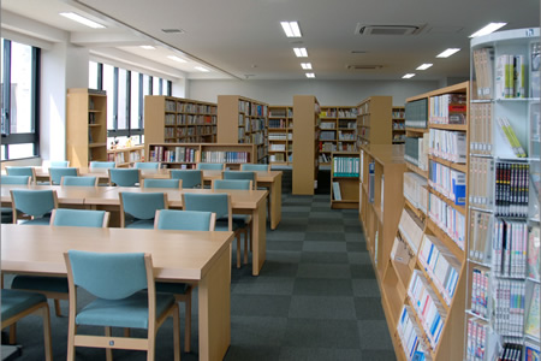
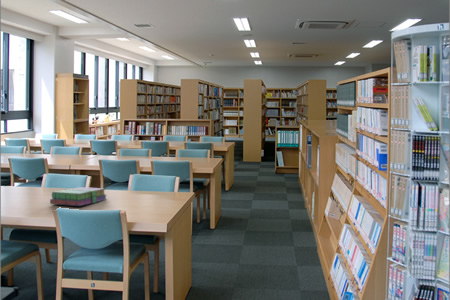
+ books (79, 195)
